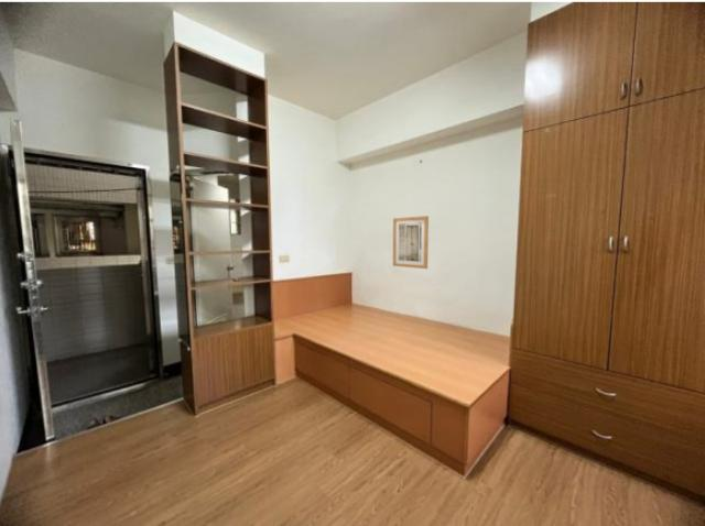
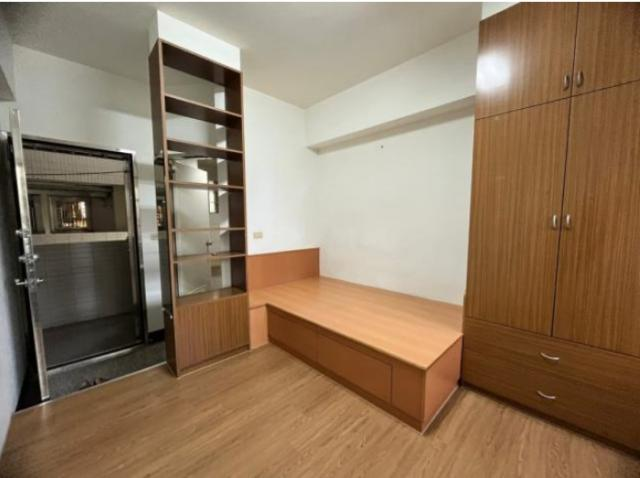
- wall art (409, 242)
